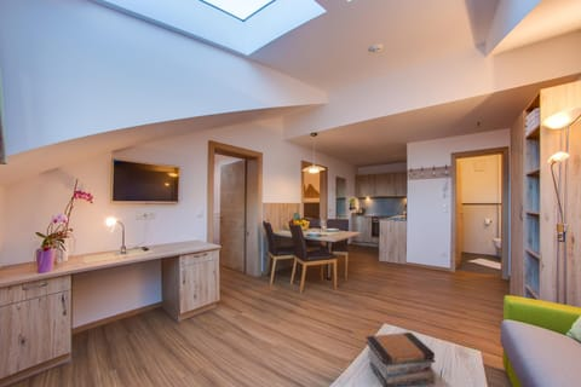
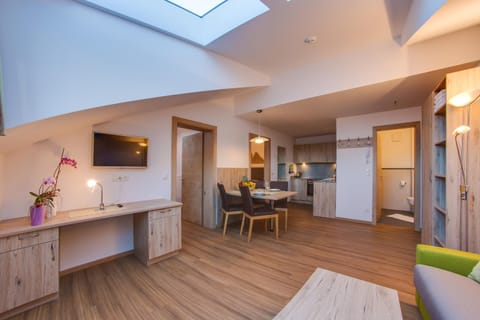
- book stack (398, 358)
